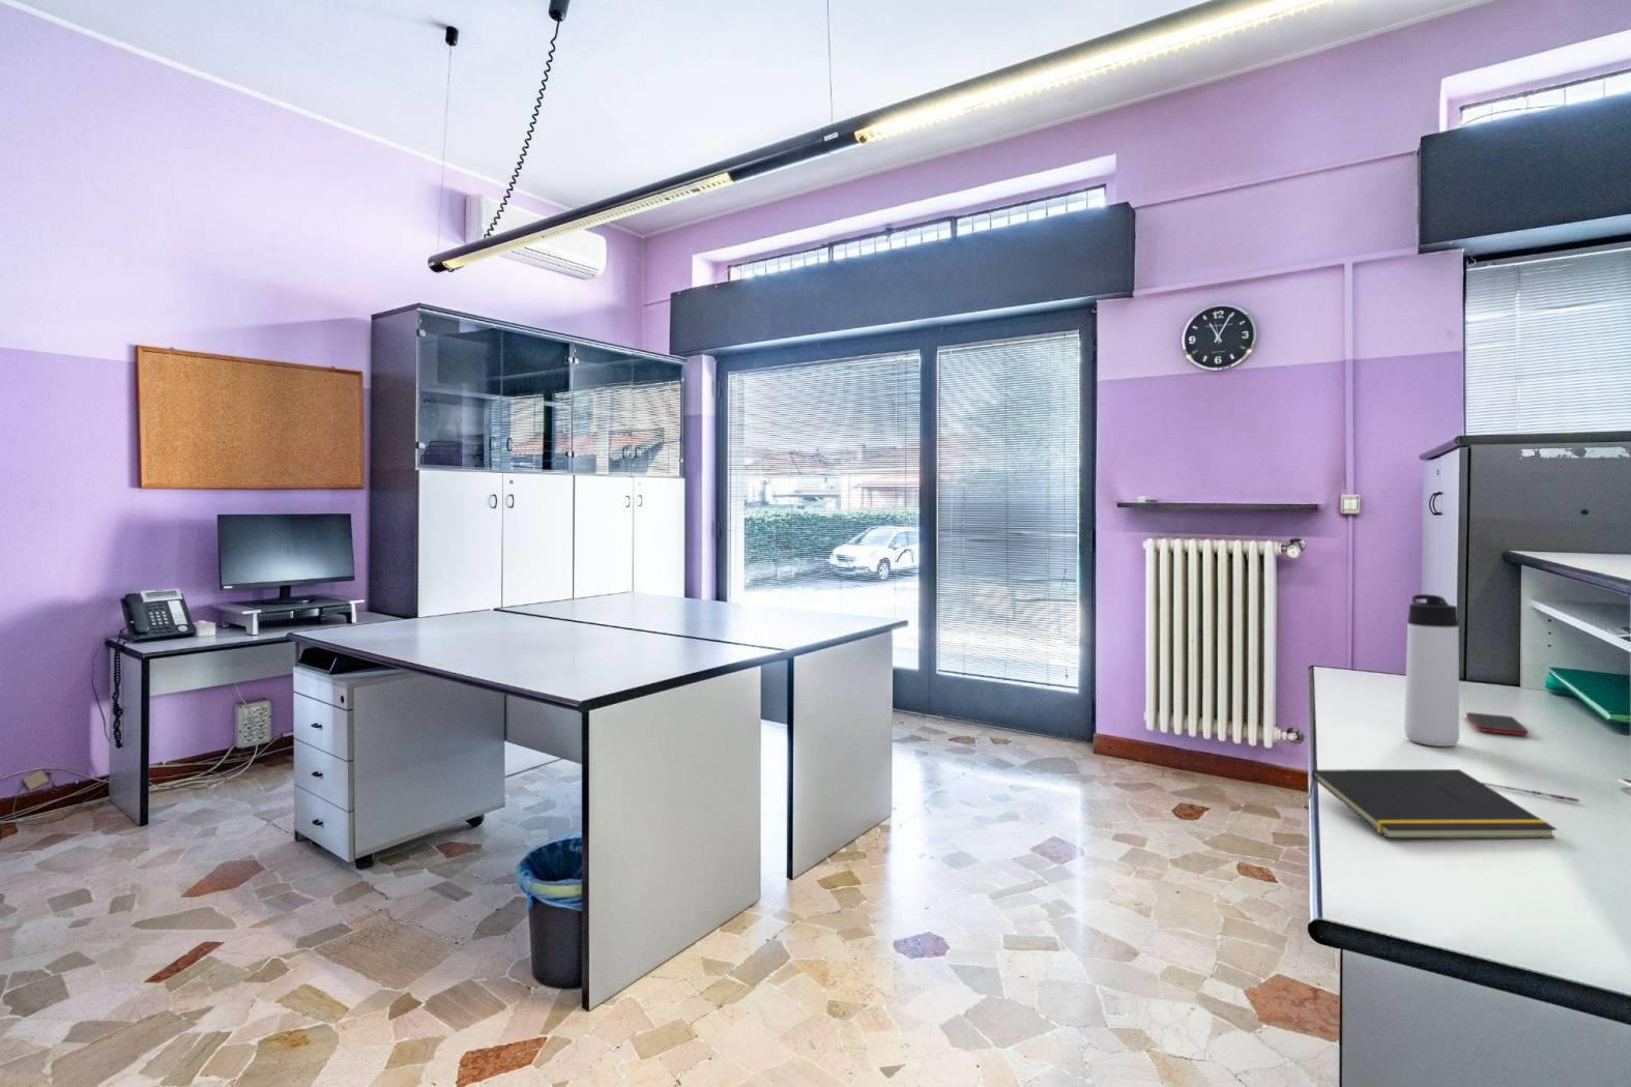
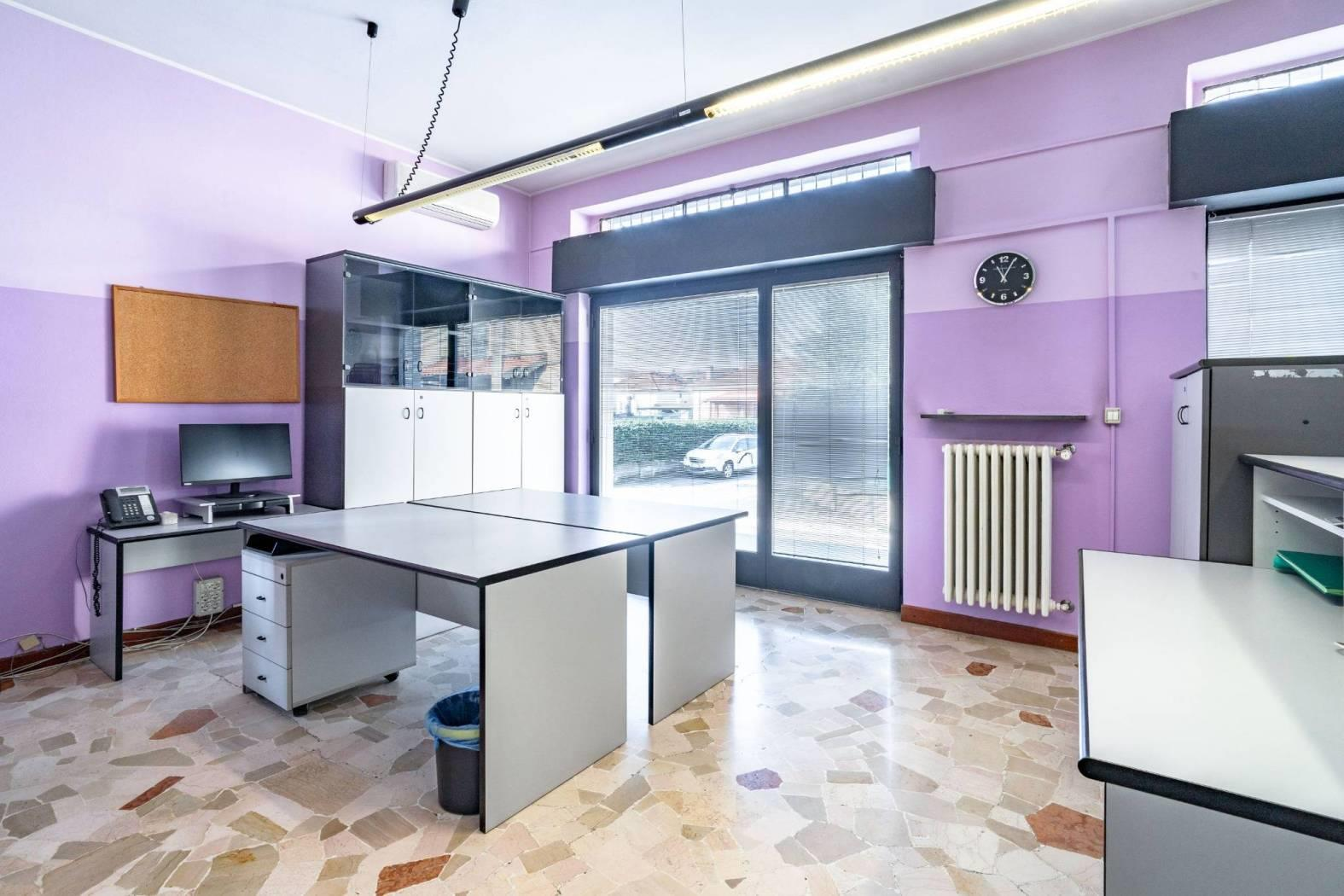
- cell phone (1495, 723)
- pen (1517, 790)
- thermos bottle (1430, 667)
- notepad (1425, 801)
